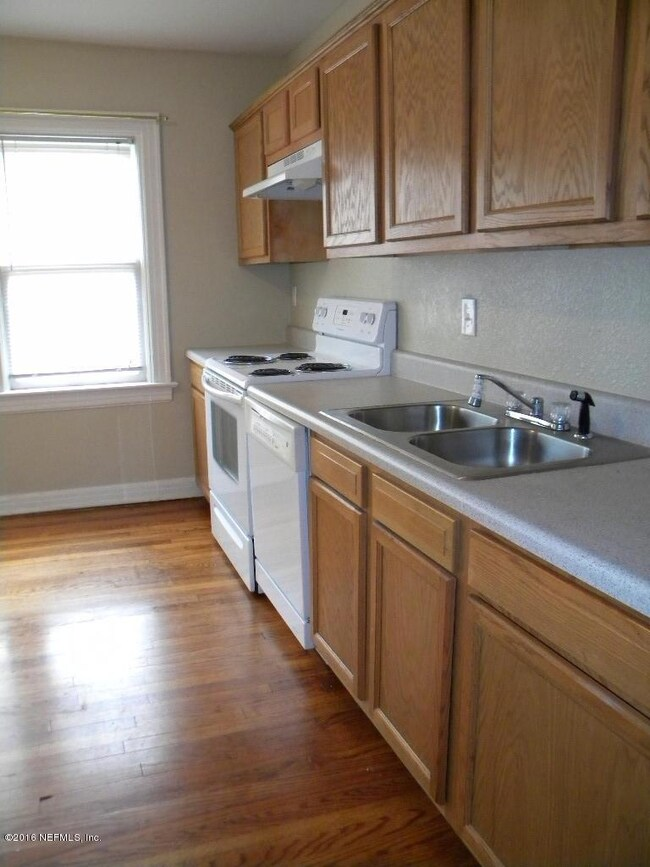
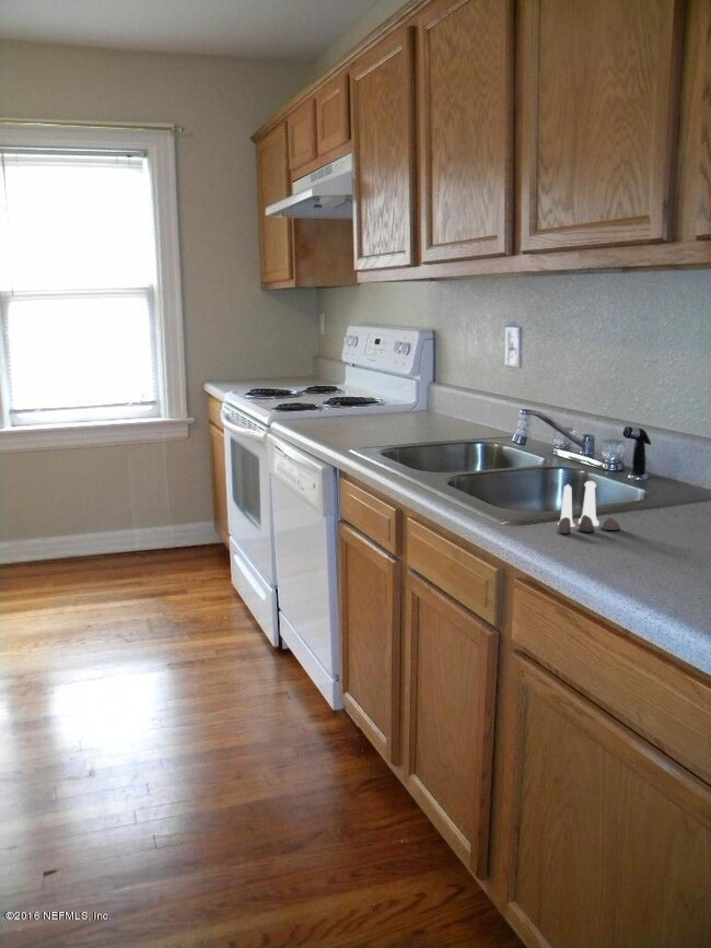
+ salt and pepper shaker set (585, 505)
